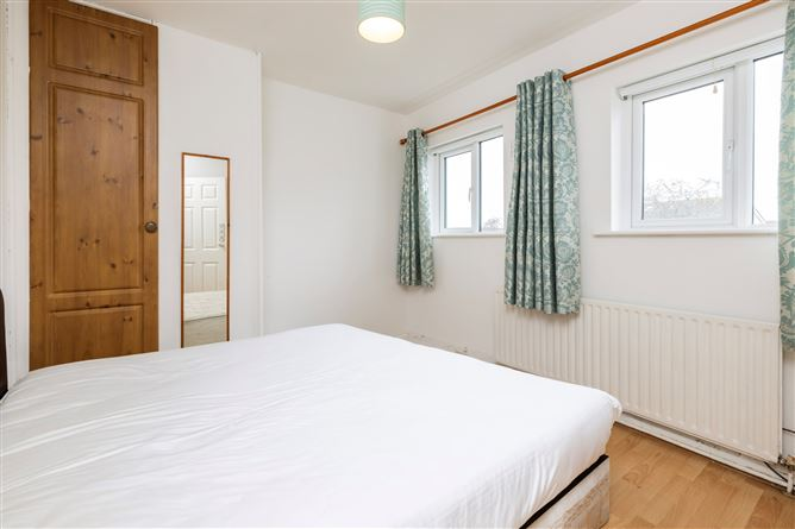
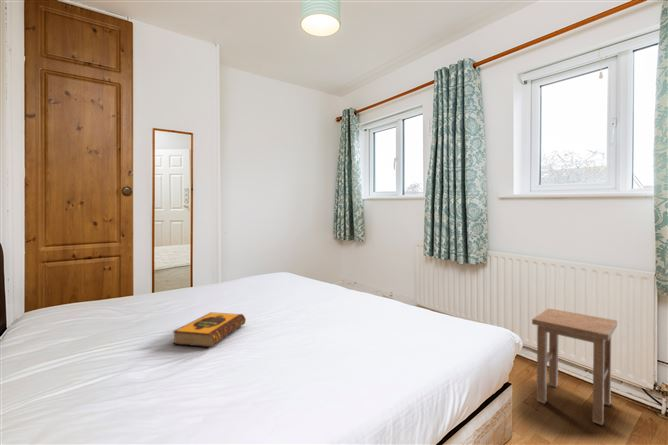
+ hardback book (212, 328)
+ stool (557, 360)
